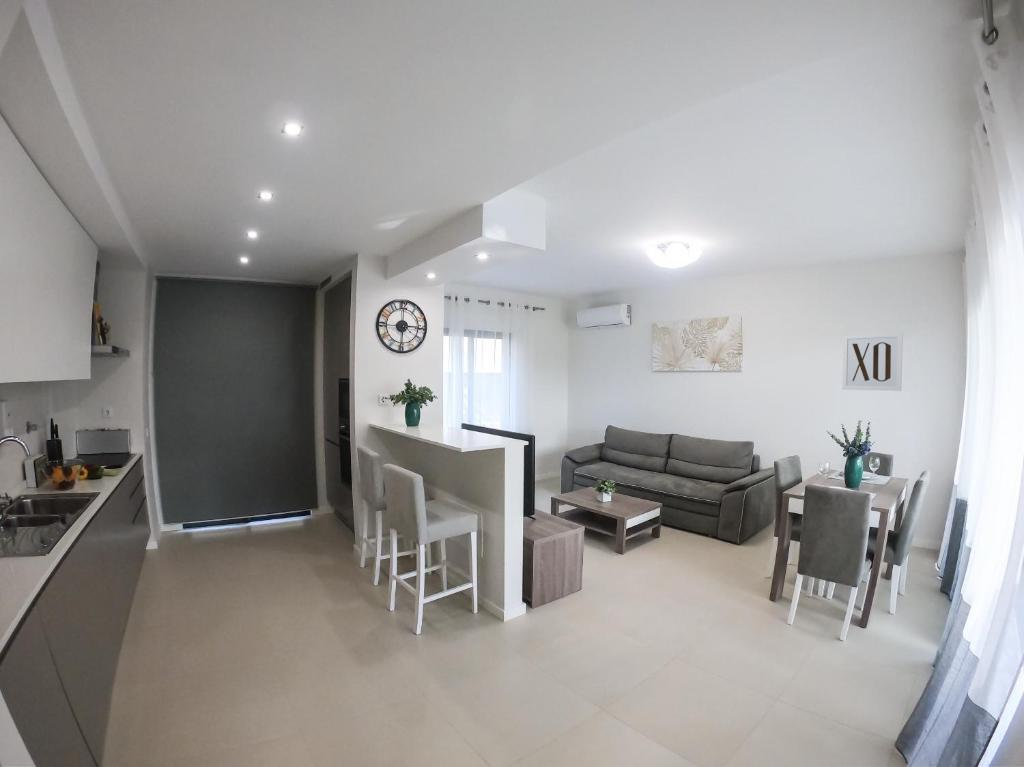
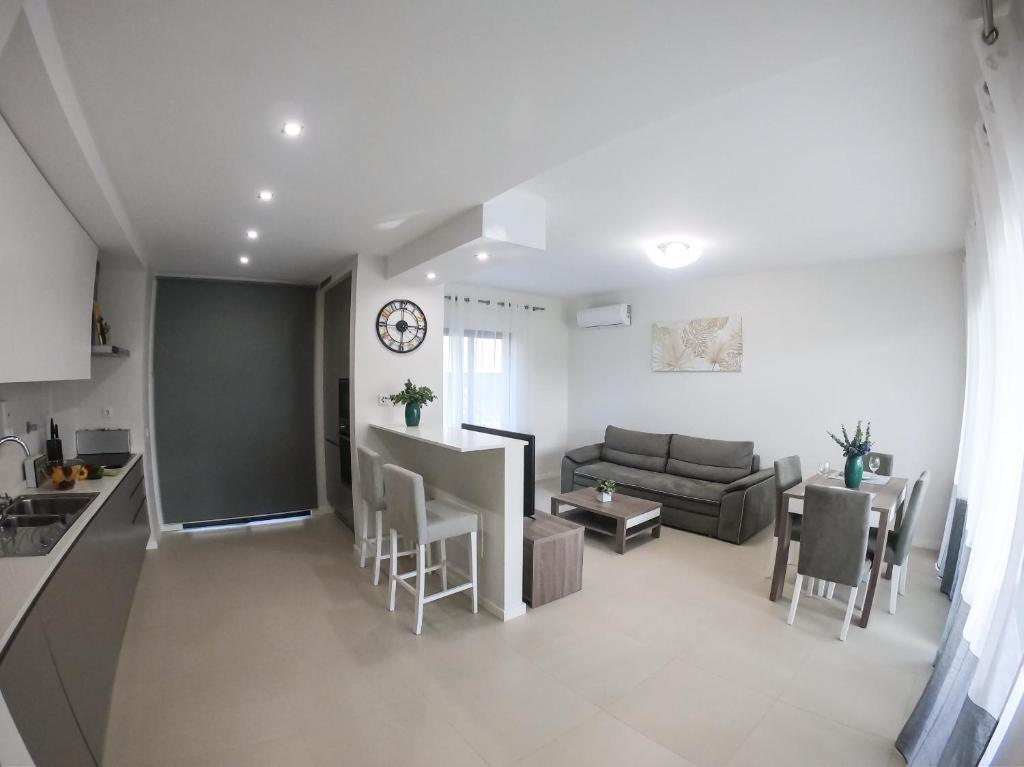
- wall art (871, 362)
